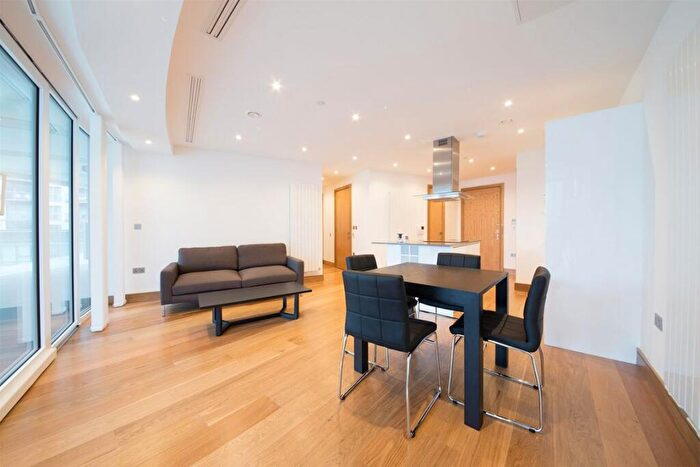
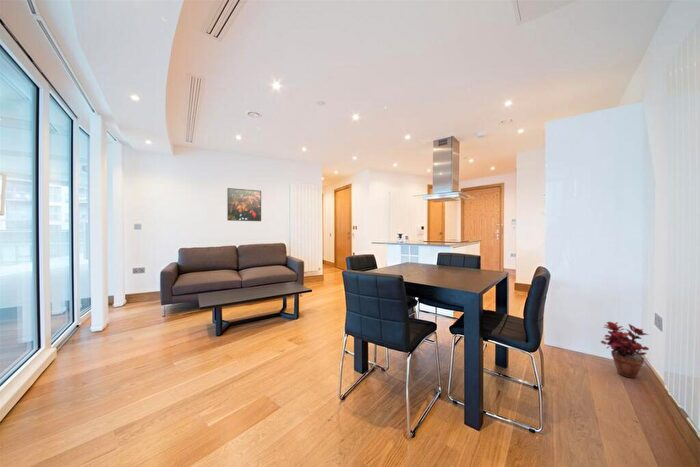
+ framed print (244, 205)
+ potted plant (624, 350)
